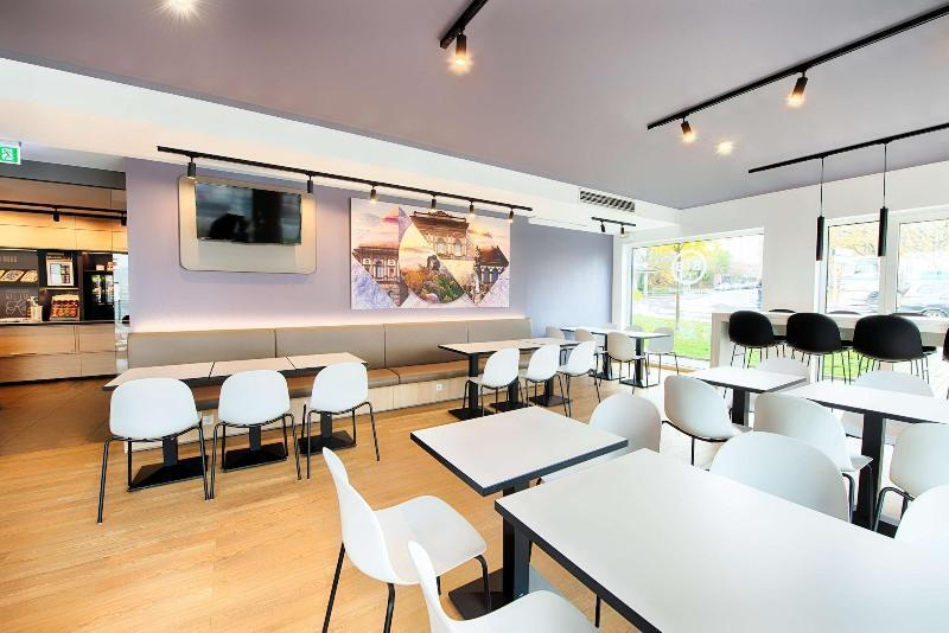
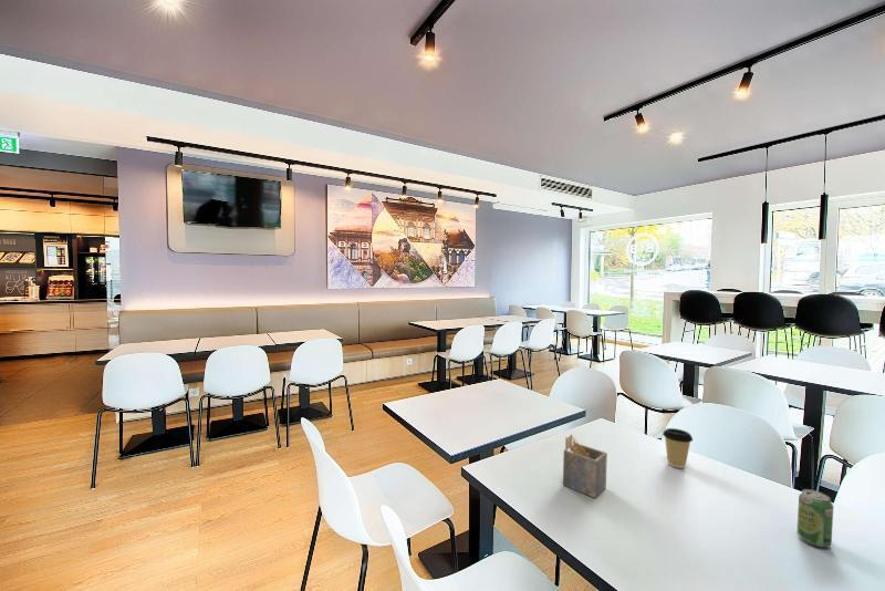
+ napkin holder (584, 462)
+ beverage can (814, 517)
+ coffee cup (677, 447)
